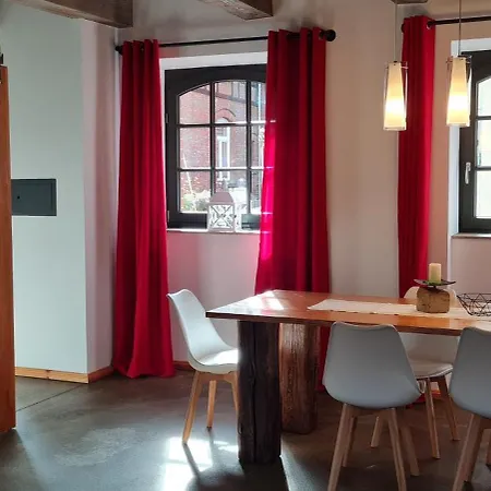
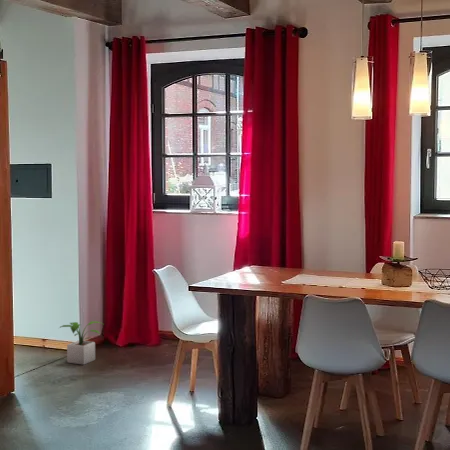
+ potted plant (79, 341)
